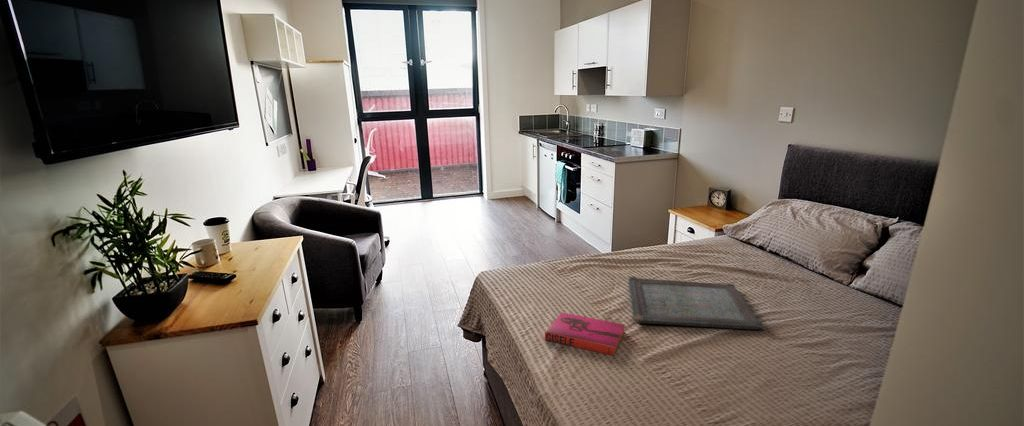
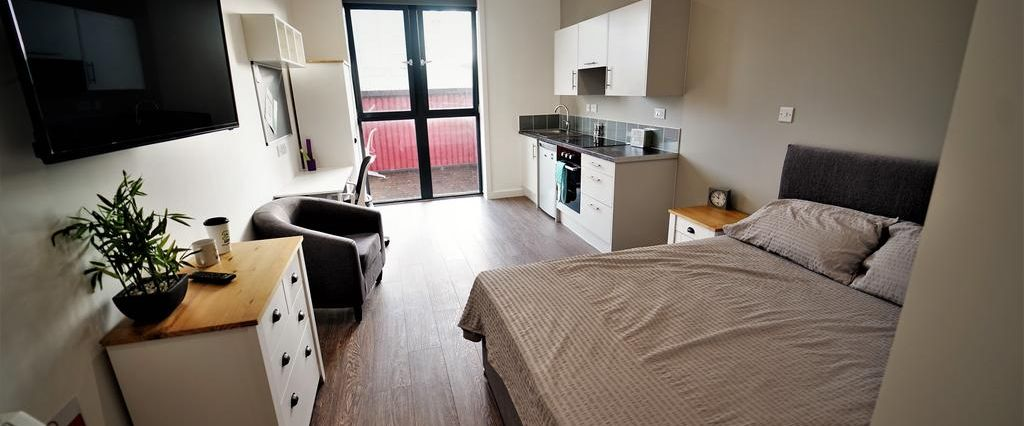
- hardback book (585, 332)
- serving tray (687, 301)
